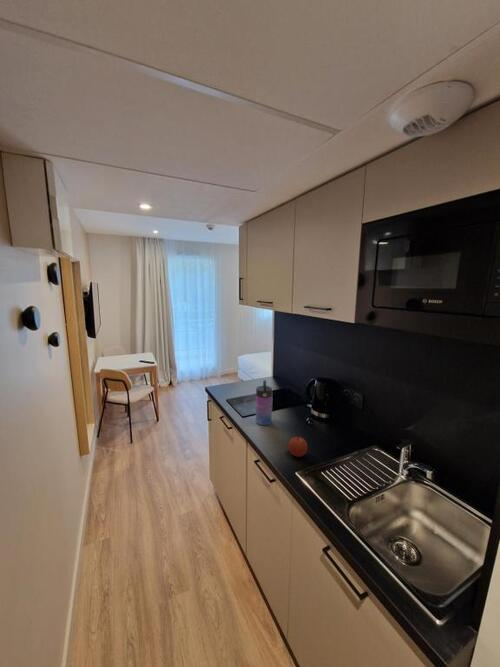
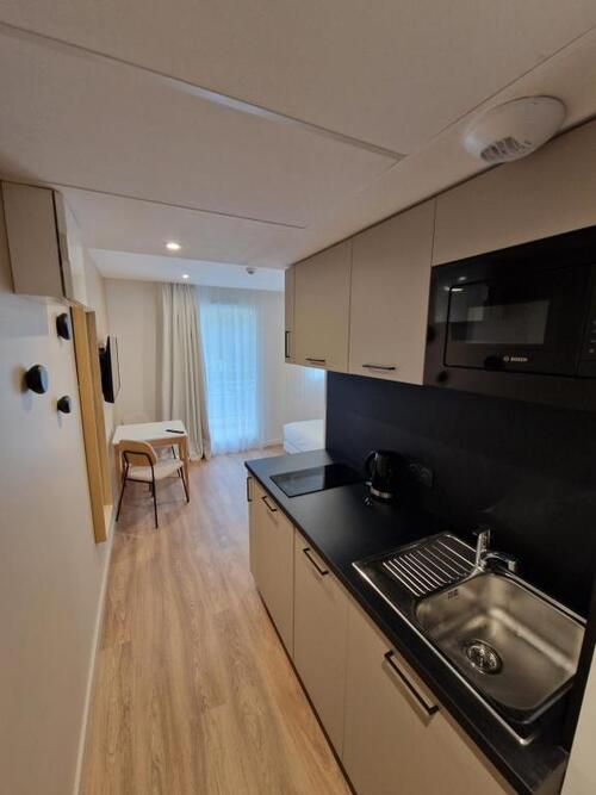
- apple (298, 444)
- water bottle (264, 401)
